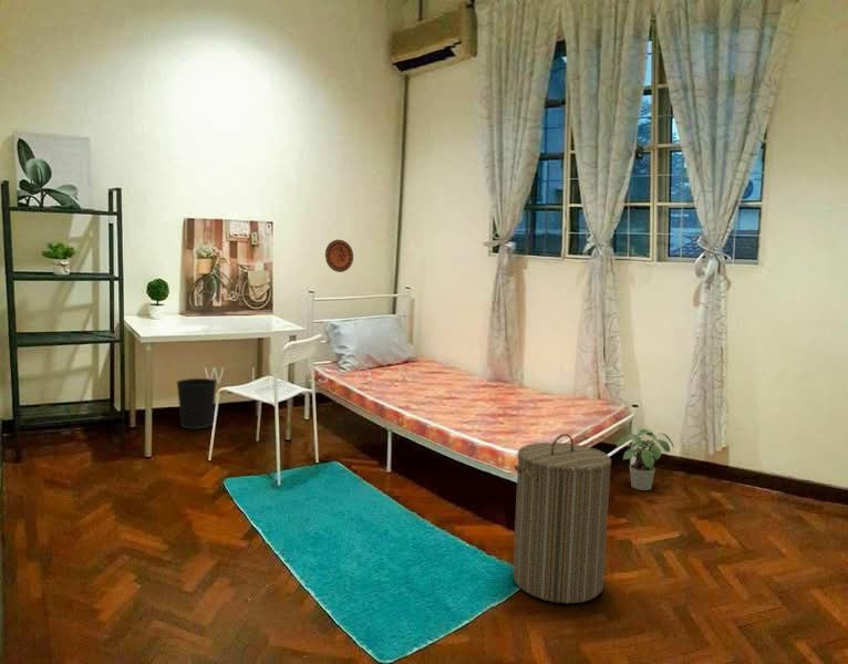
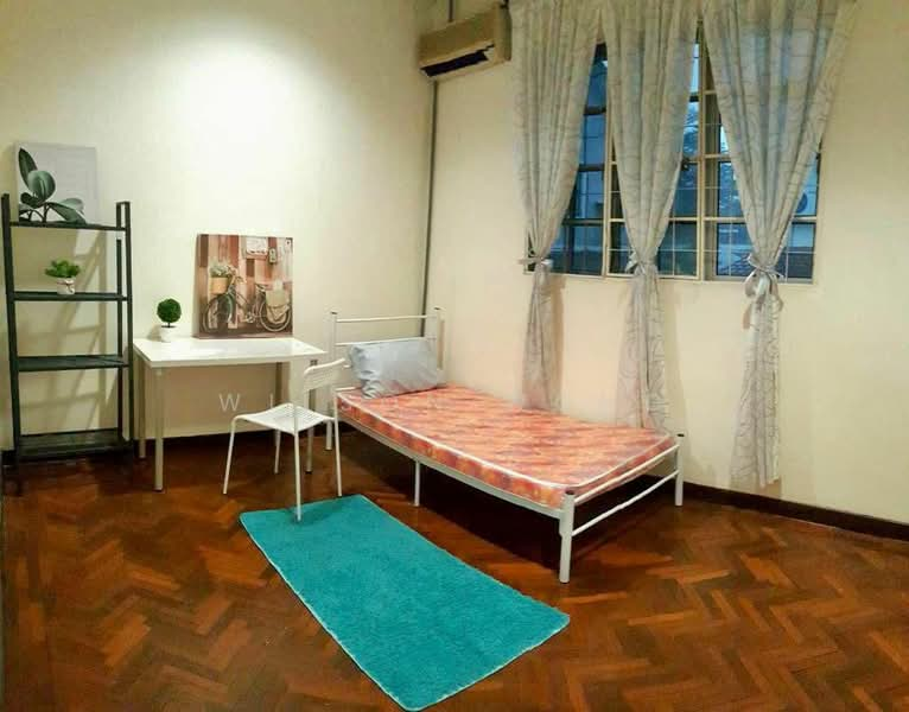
- wastebasket (196, 403)
- laundry hamper (560, 508)
- decorative plate (339, 256)
- potted plant (642, 459)
